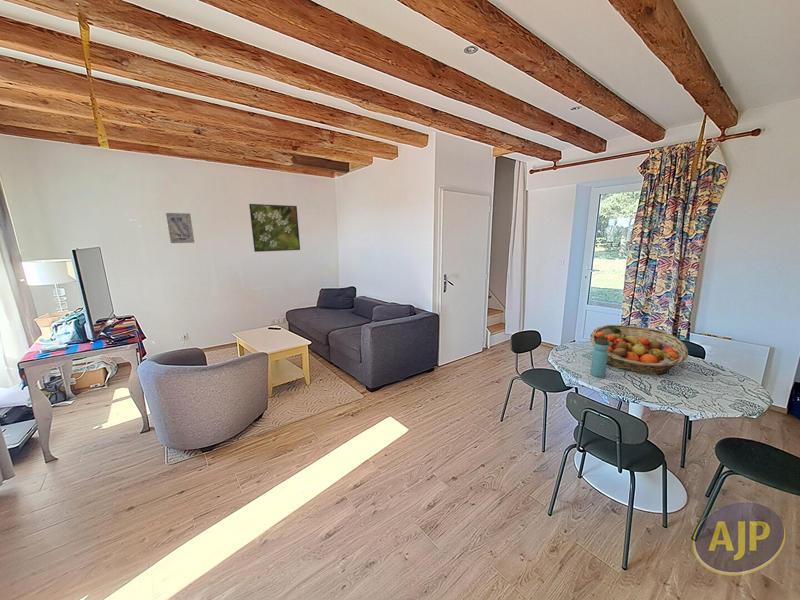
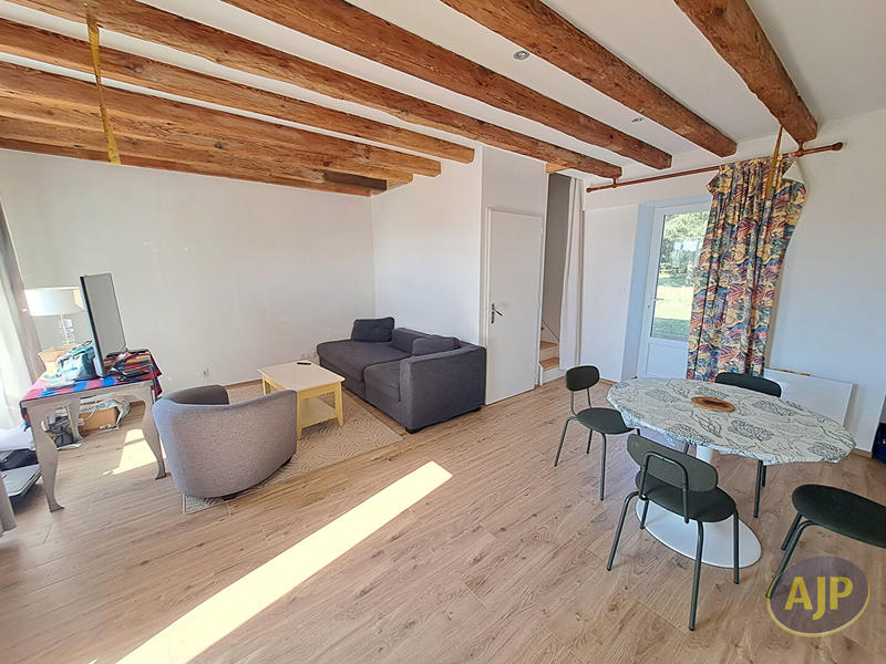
- water bottle (599, 356)
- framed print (276, 228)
- fruit basket (634, 348)
- wall art (180, 228)
